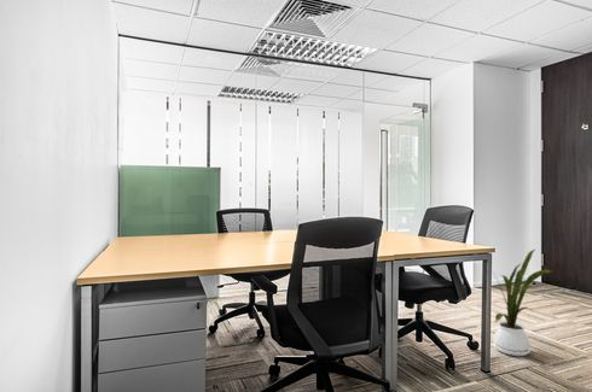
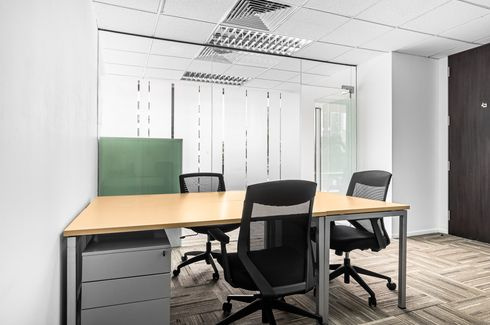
- house plant (515, 300)
